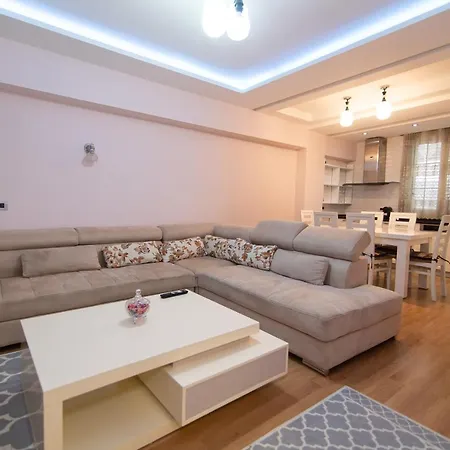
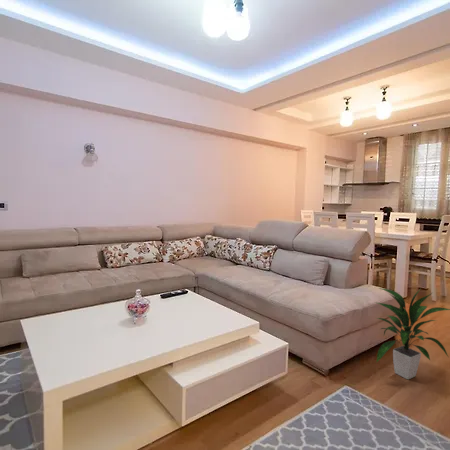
+ indoor plant (404, 330)
